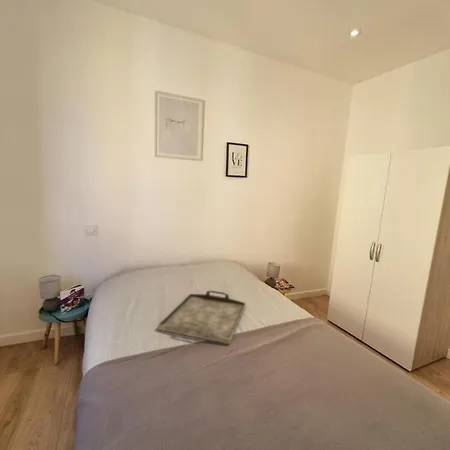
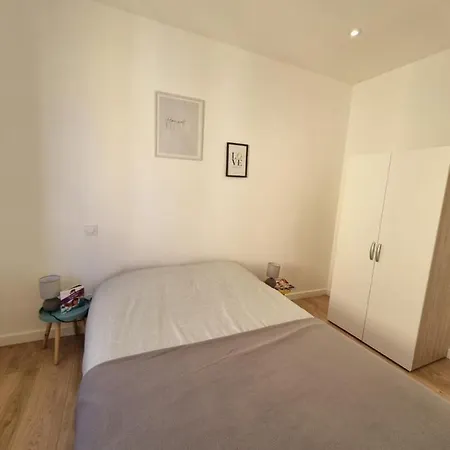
- serving tray (206, 311)
